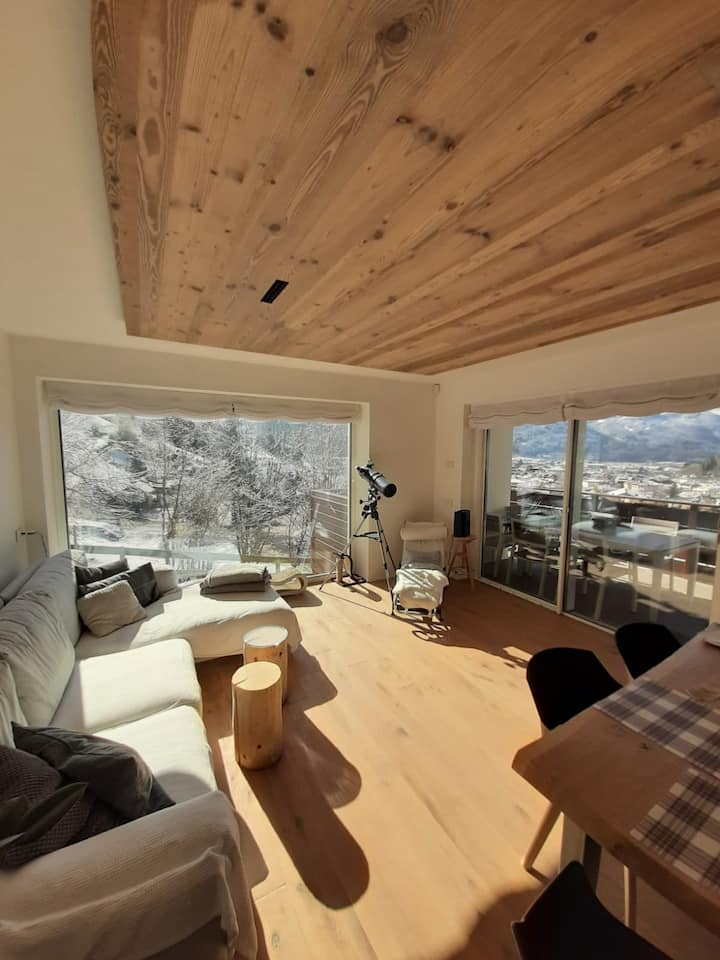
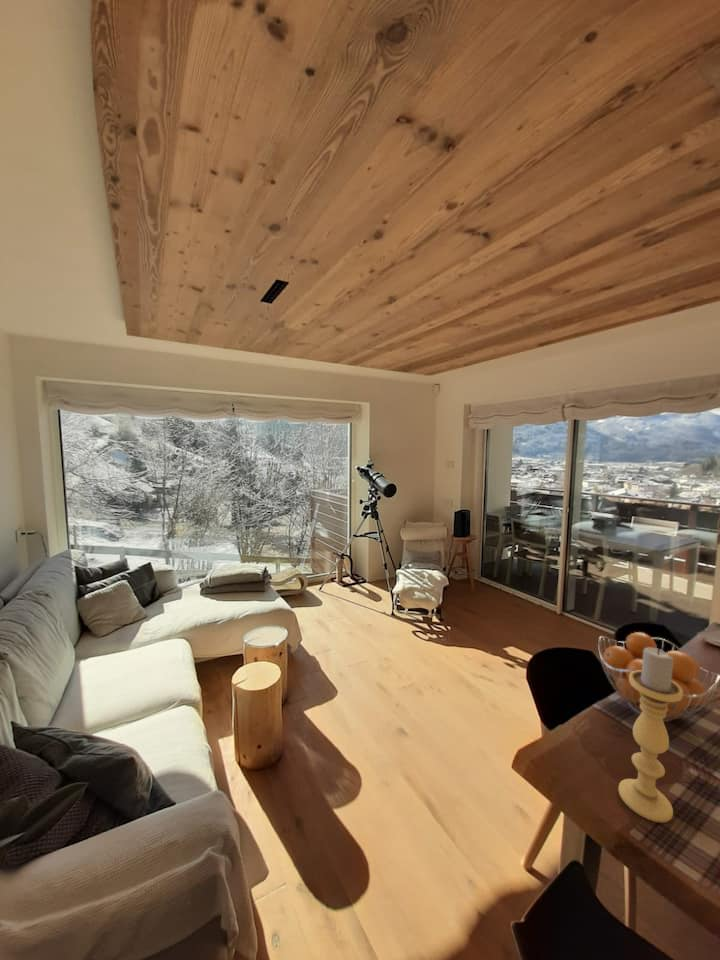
+ candle holder (651, 726)
+ fruit basket (641, 669)
